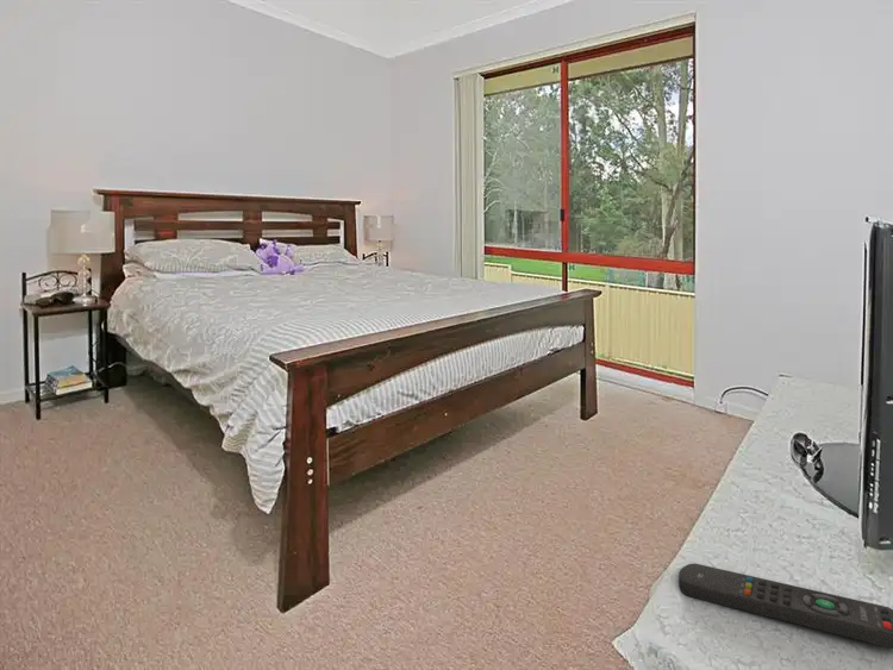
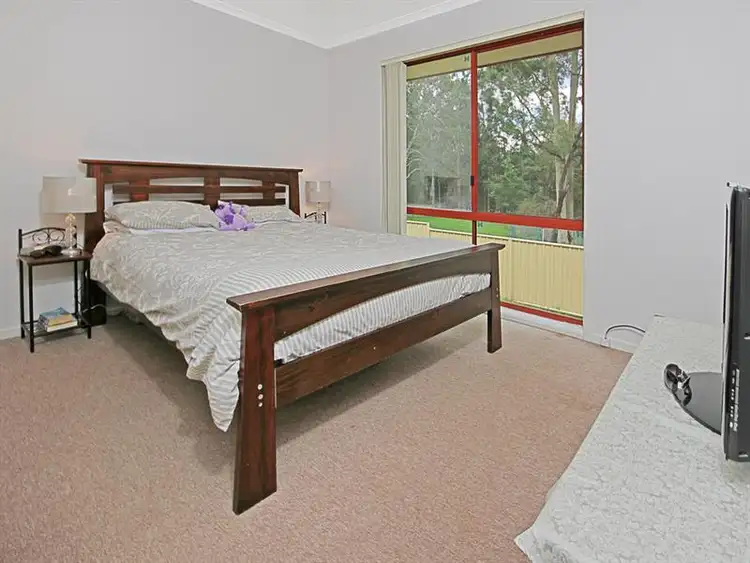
- remote control (782, 600)
